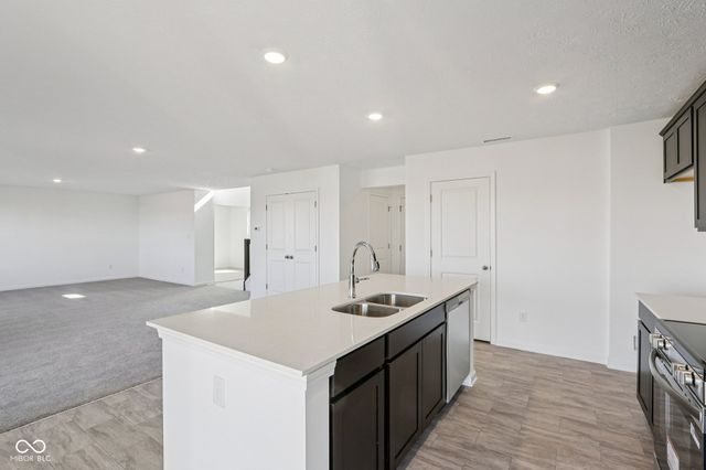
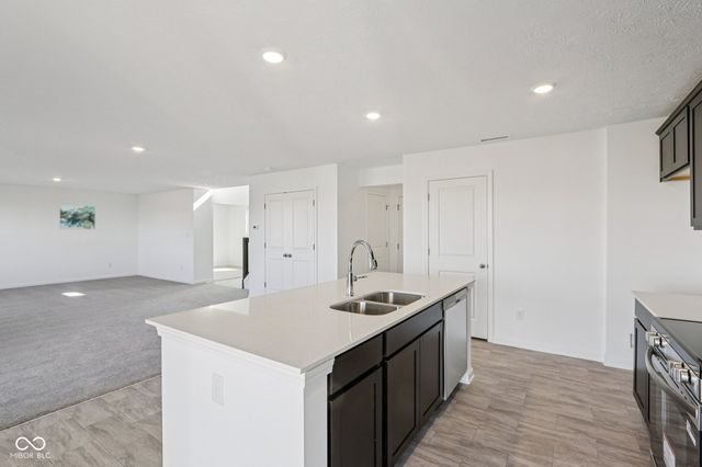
+ wall art (78, 217)
